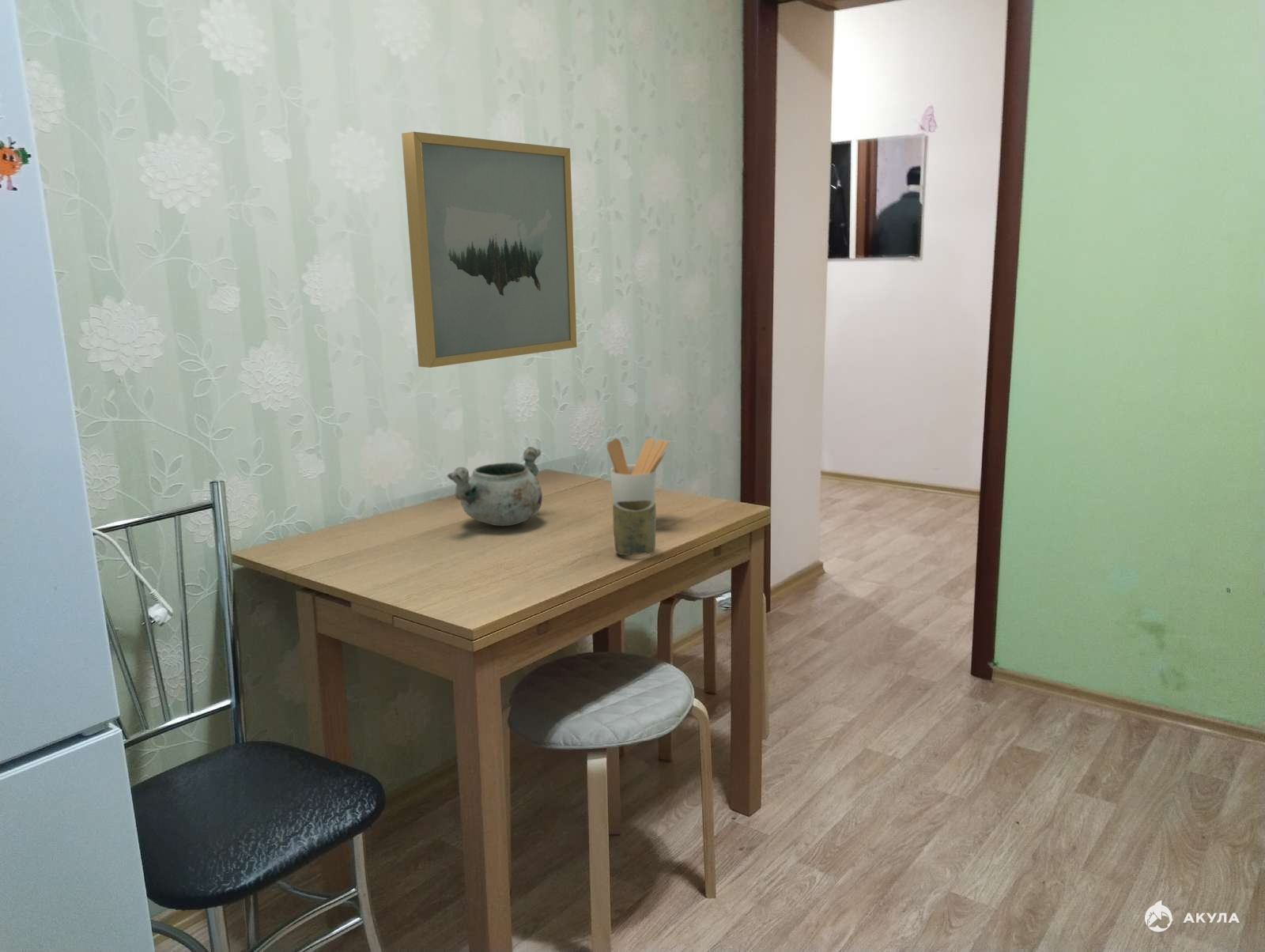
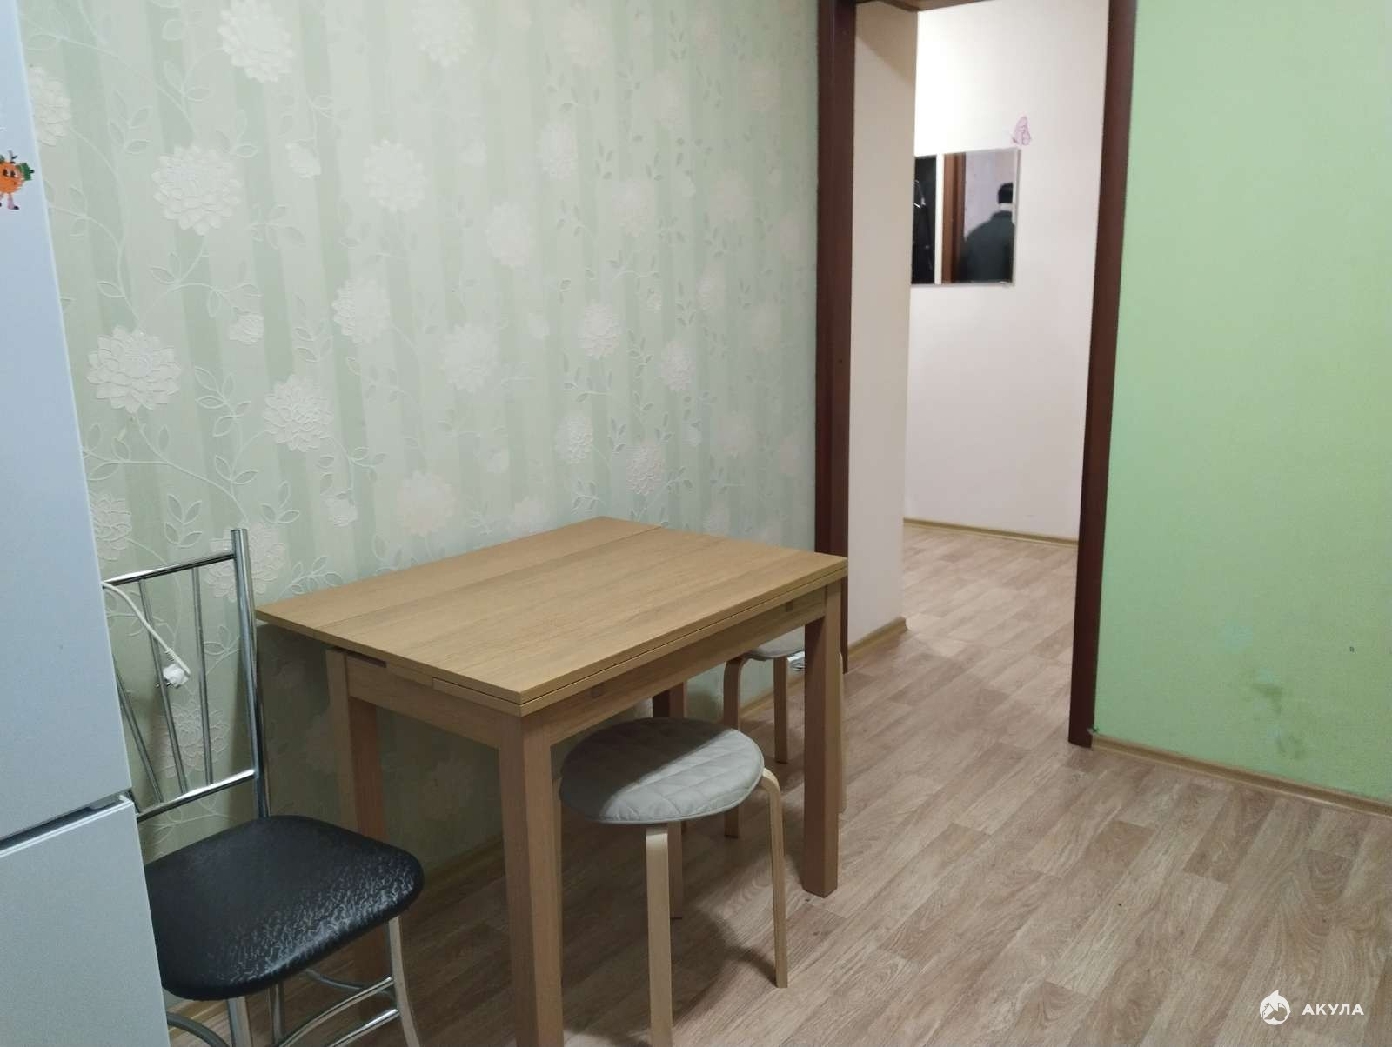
- wall art (498, 251)
- decorative bowl (500, 489)
- utensil holder (640, 481)
- cup (634, 527)
